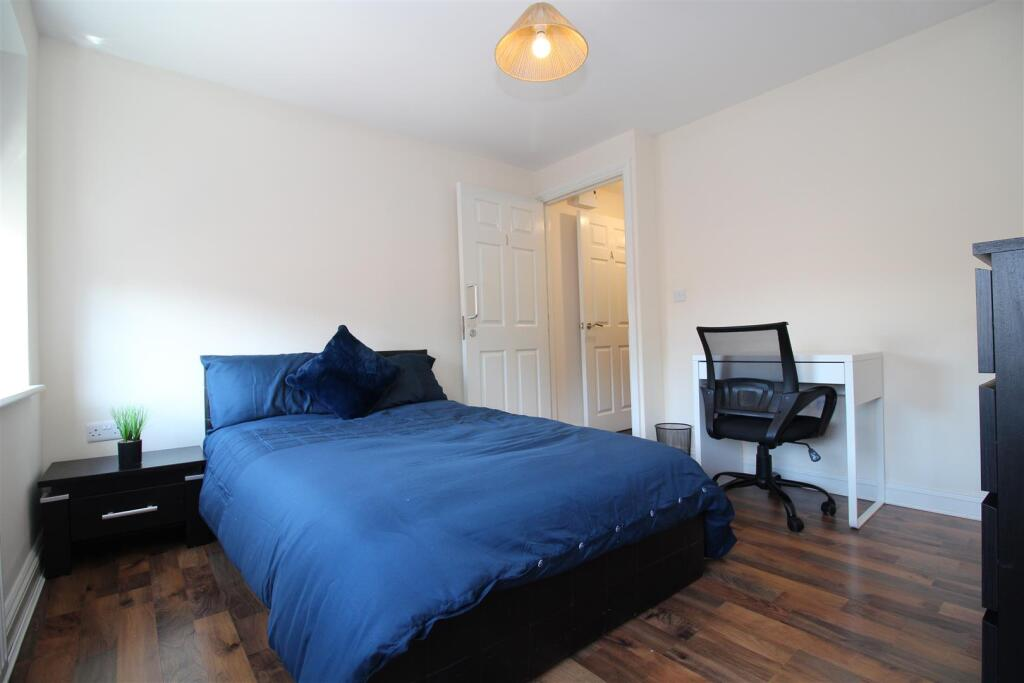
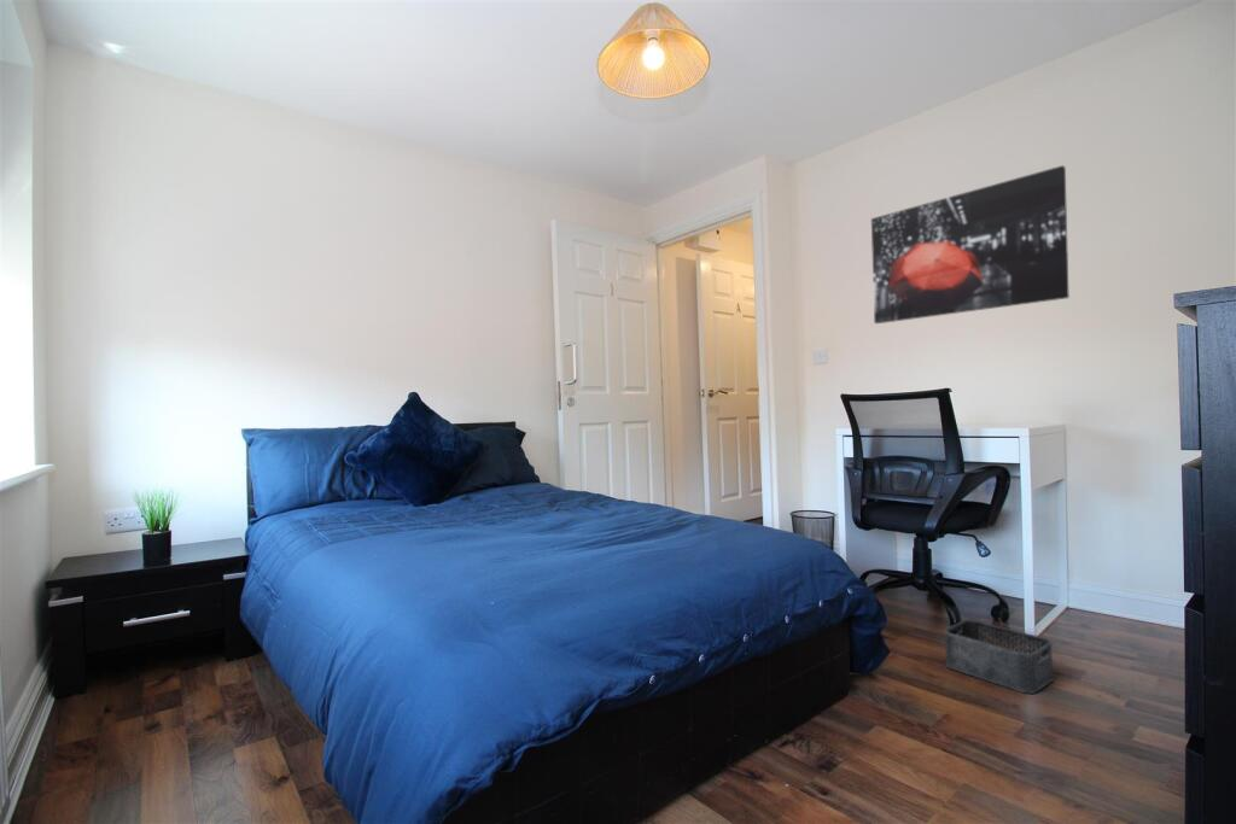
+ wall art (958, 253)
+ storage bin (997, 654)
